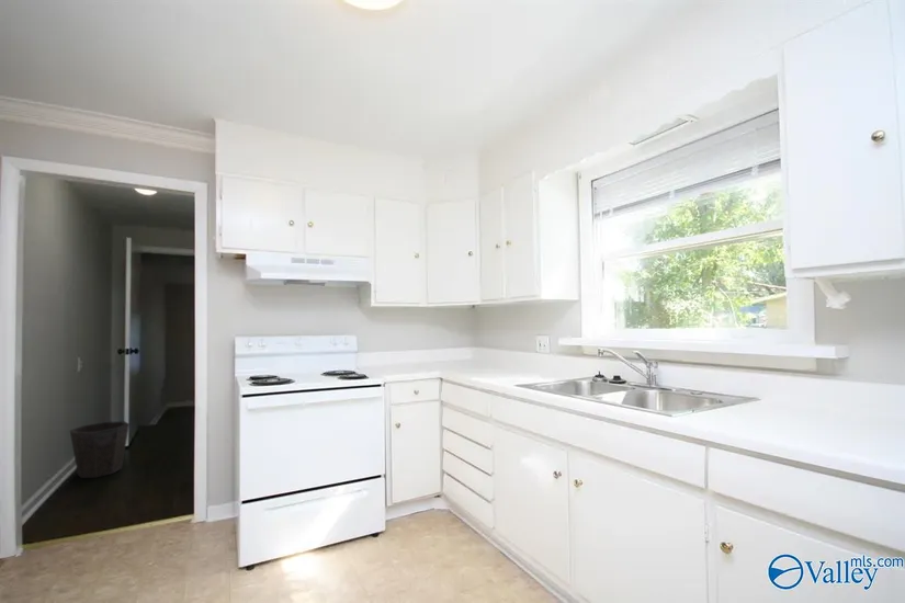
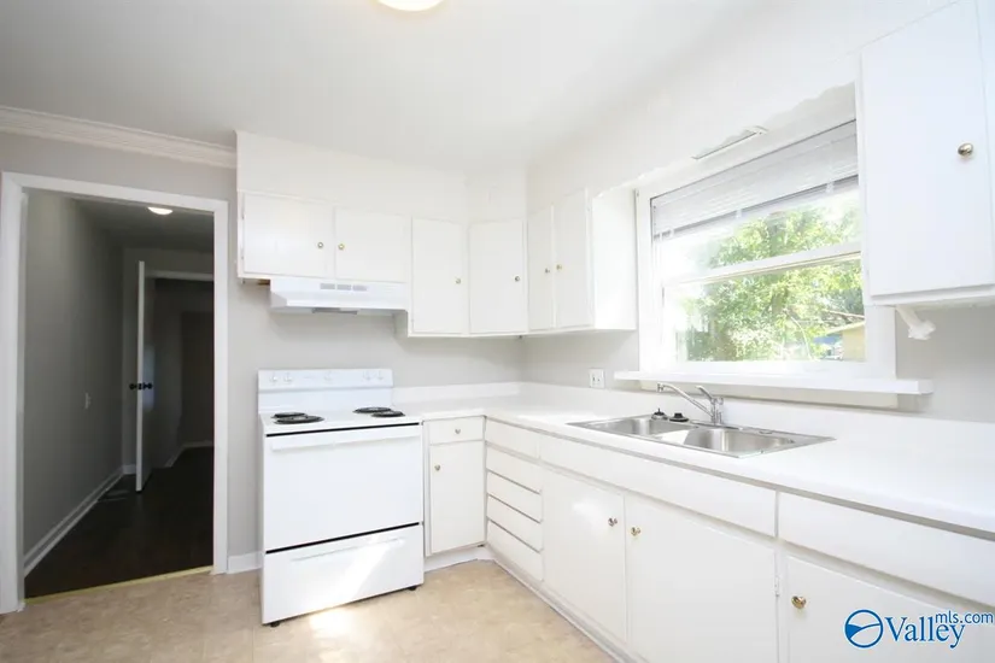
- waste bin (100, 448)
